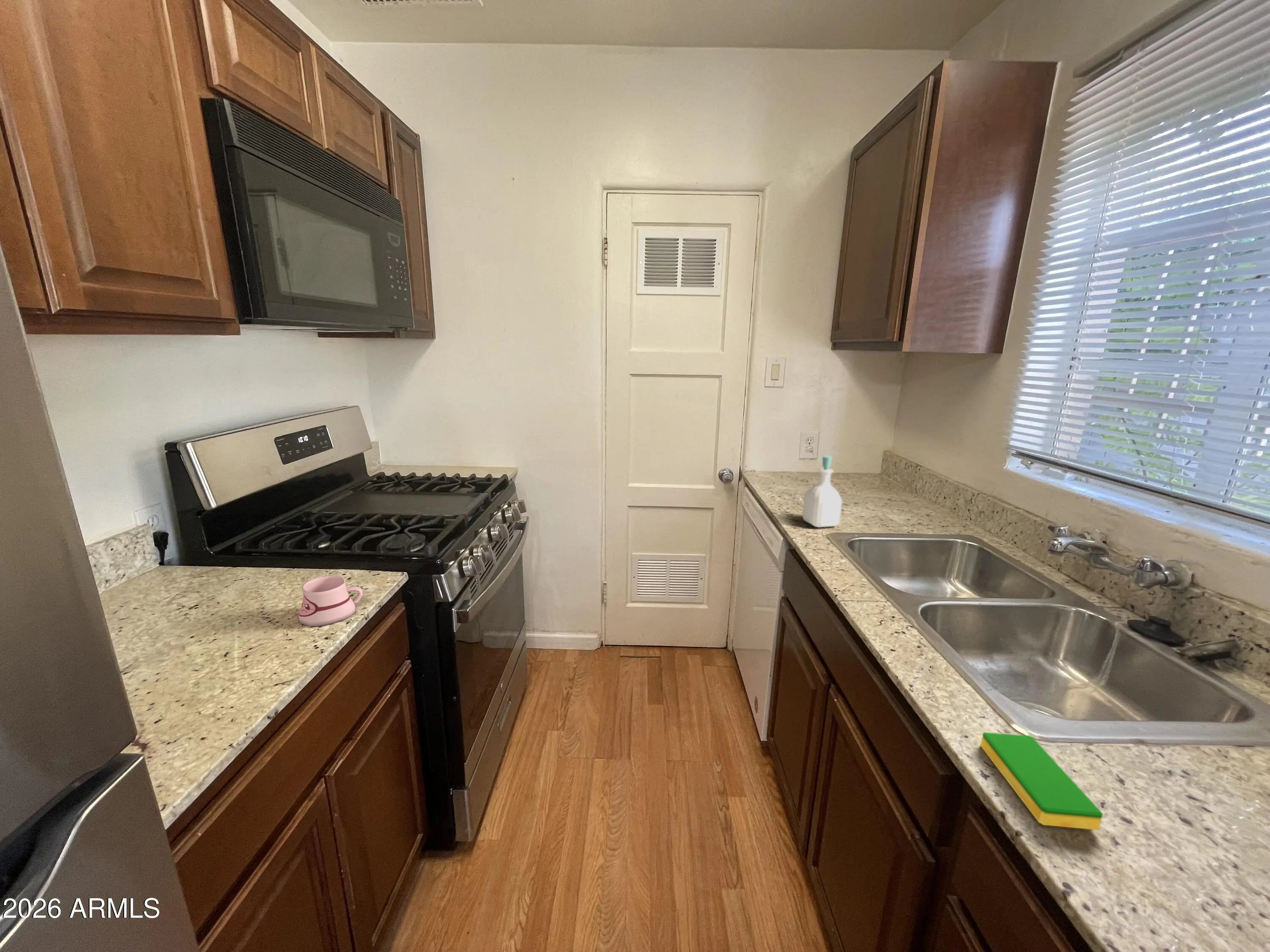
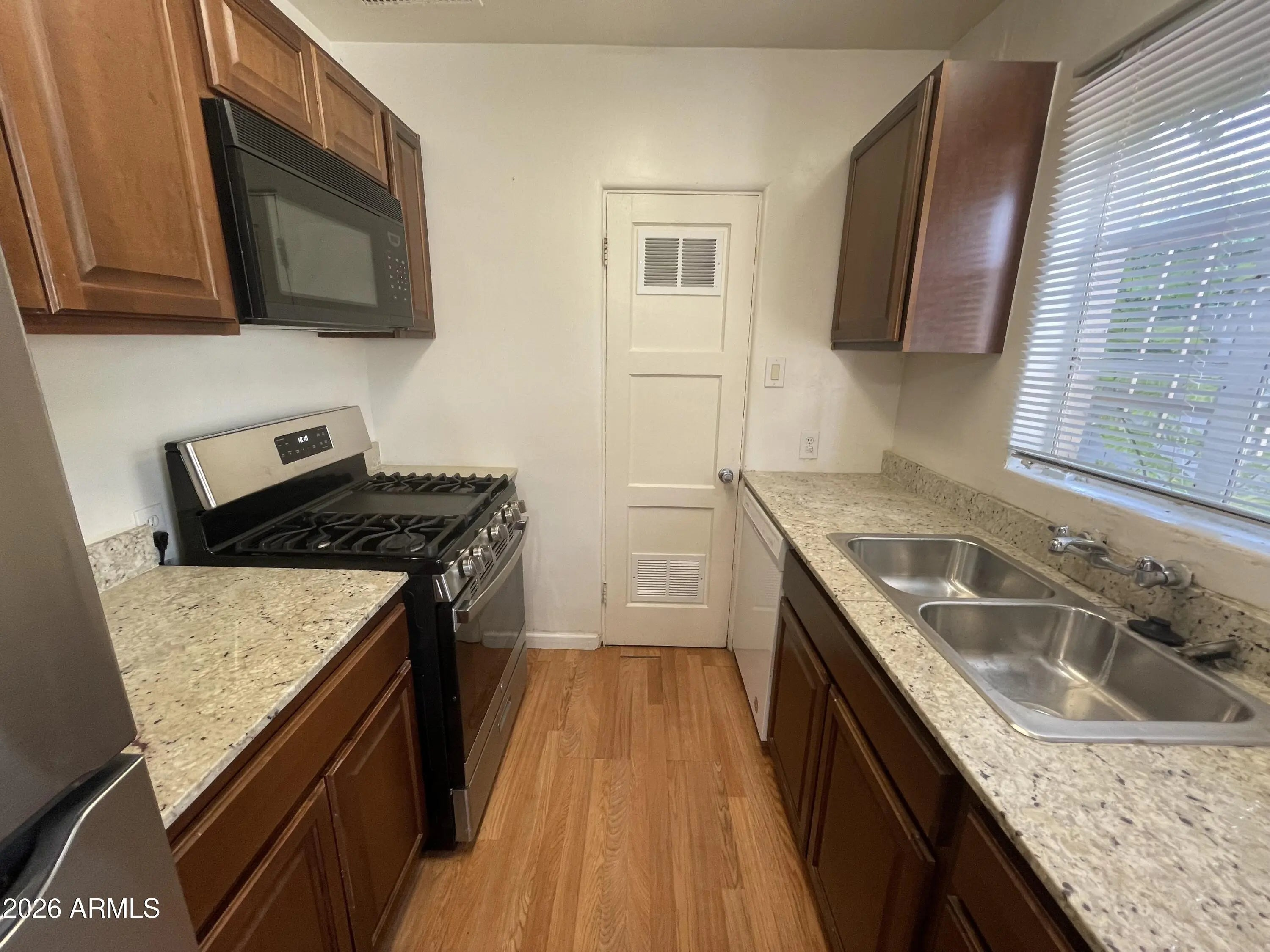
- dish sponge (1035, 776)
- mug (331, 599)
- soap bottle (823, 490)
